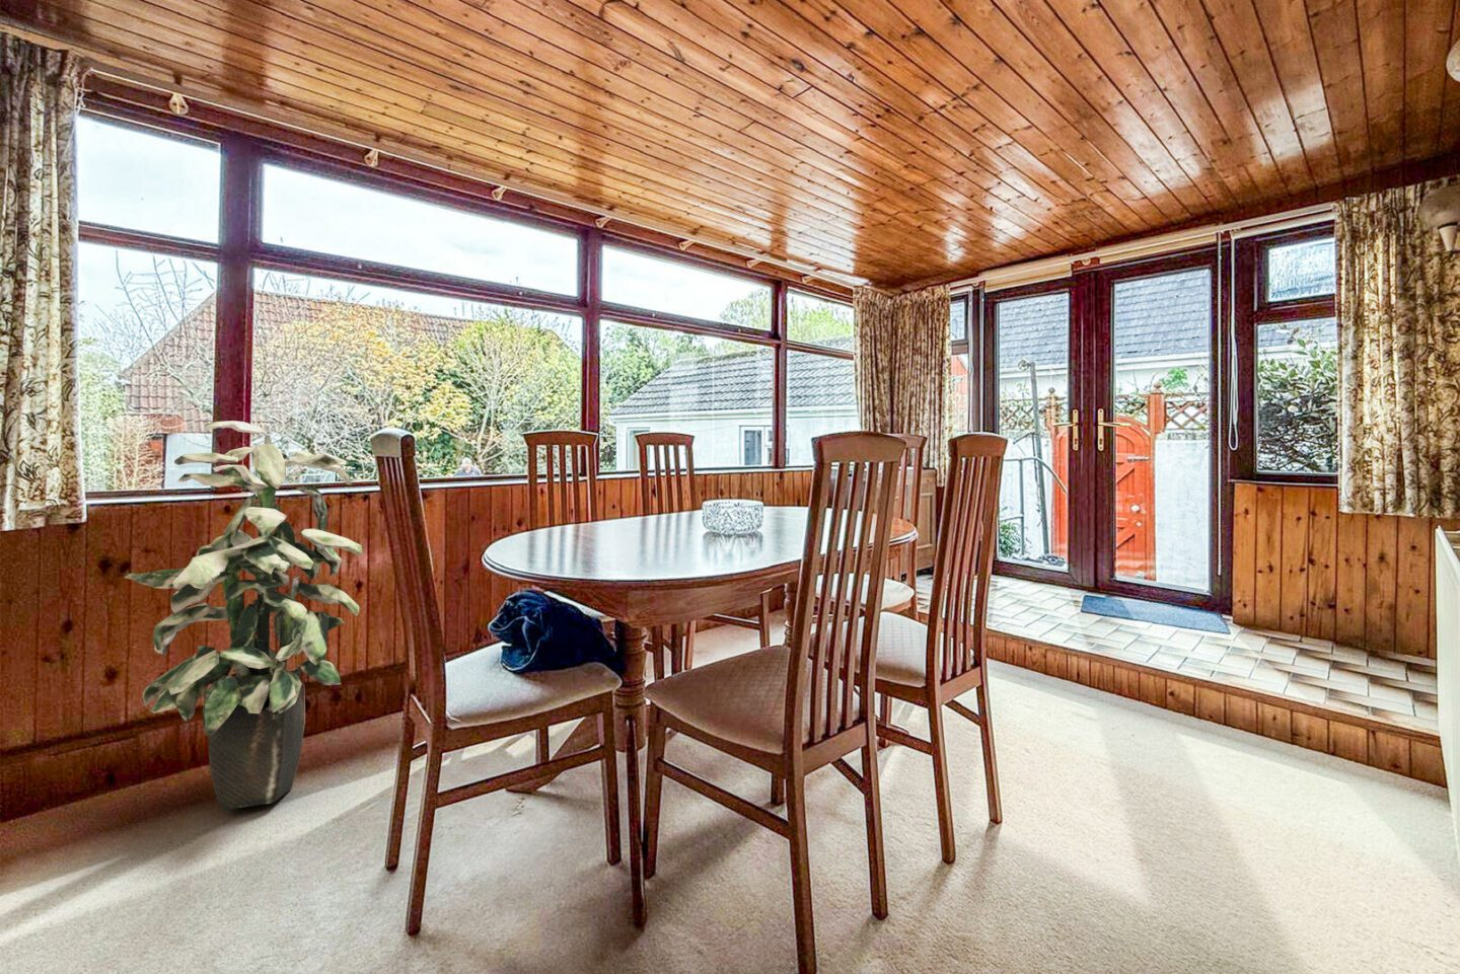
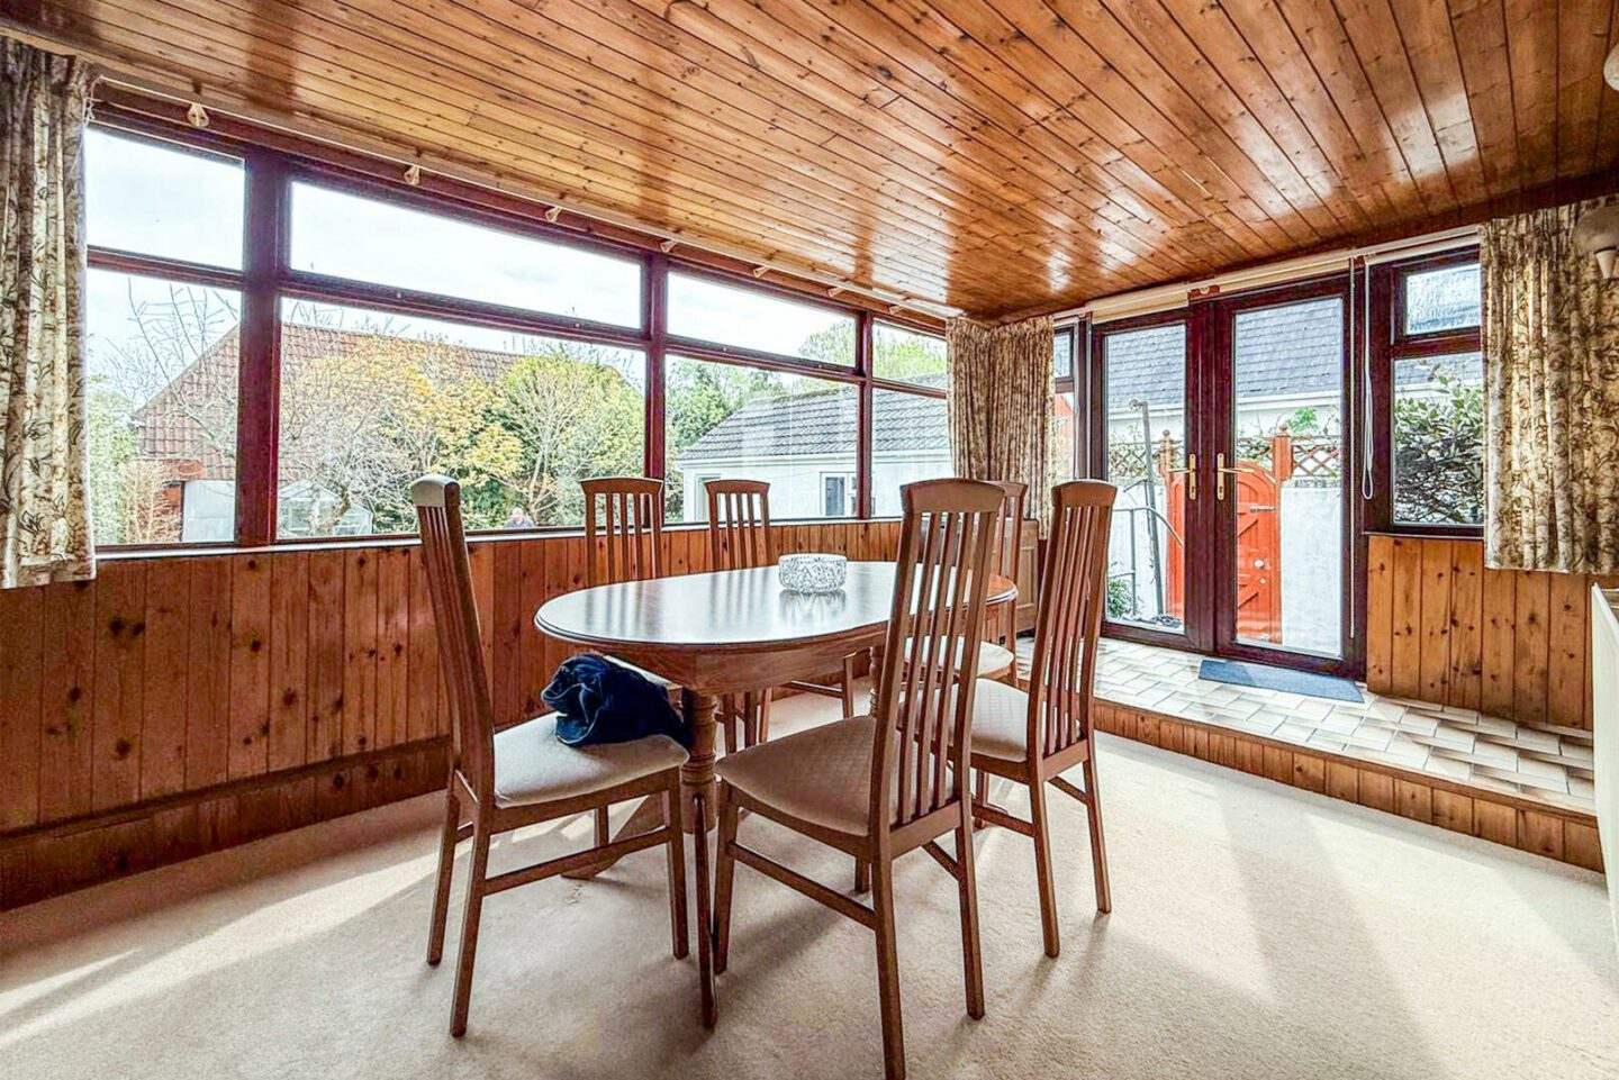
- indoor plant (251, 608)
